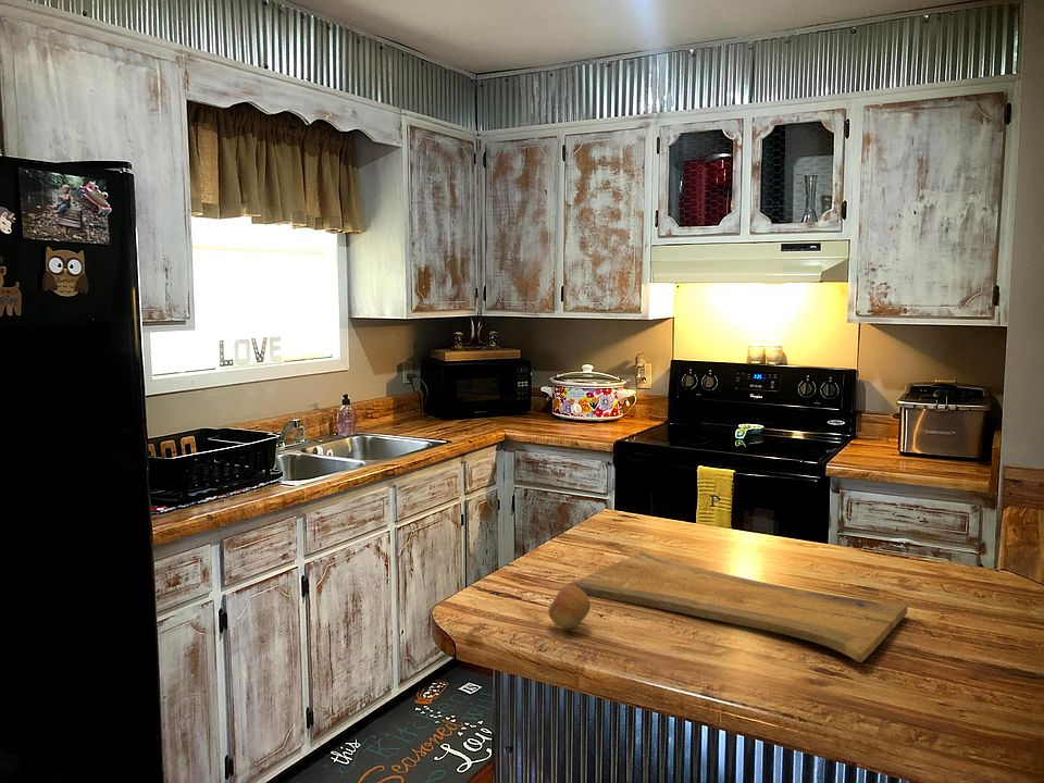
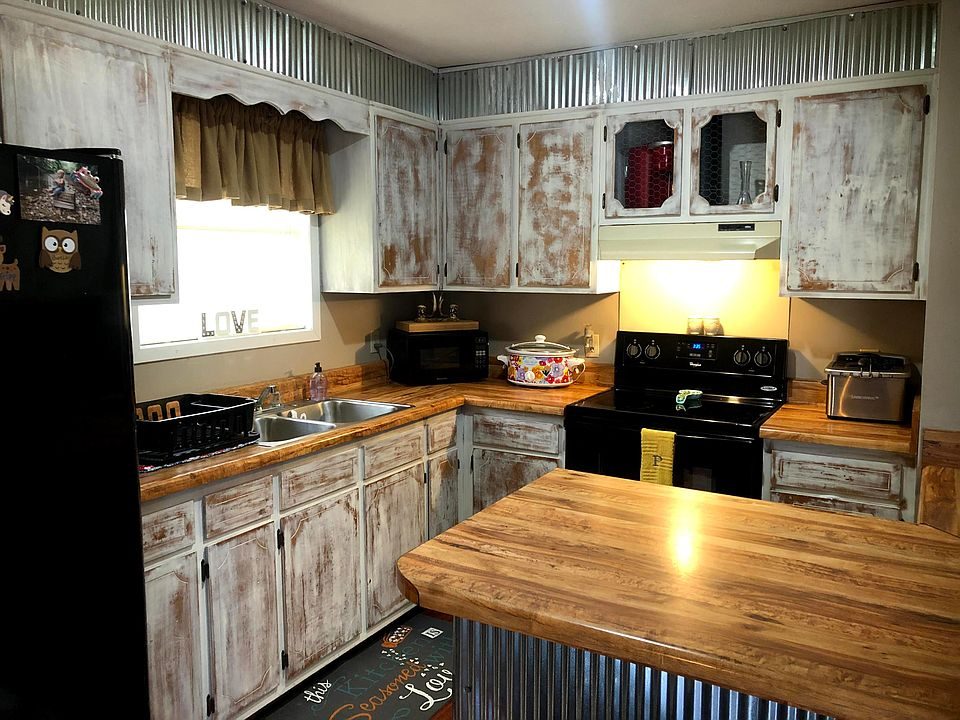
- fruit (569, 606)
- cutting board (731, 597)
